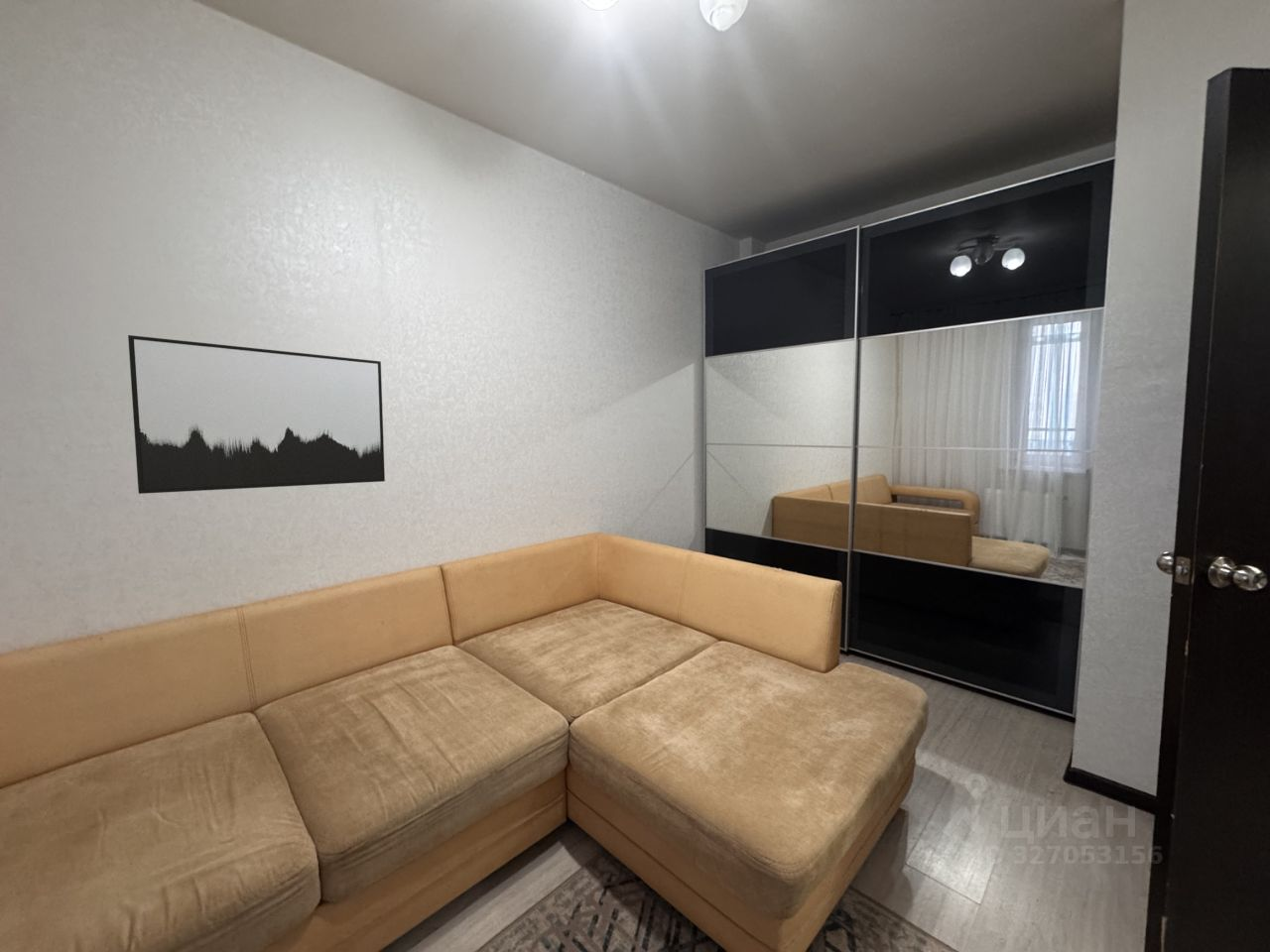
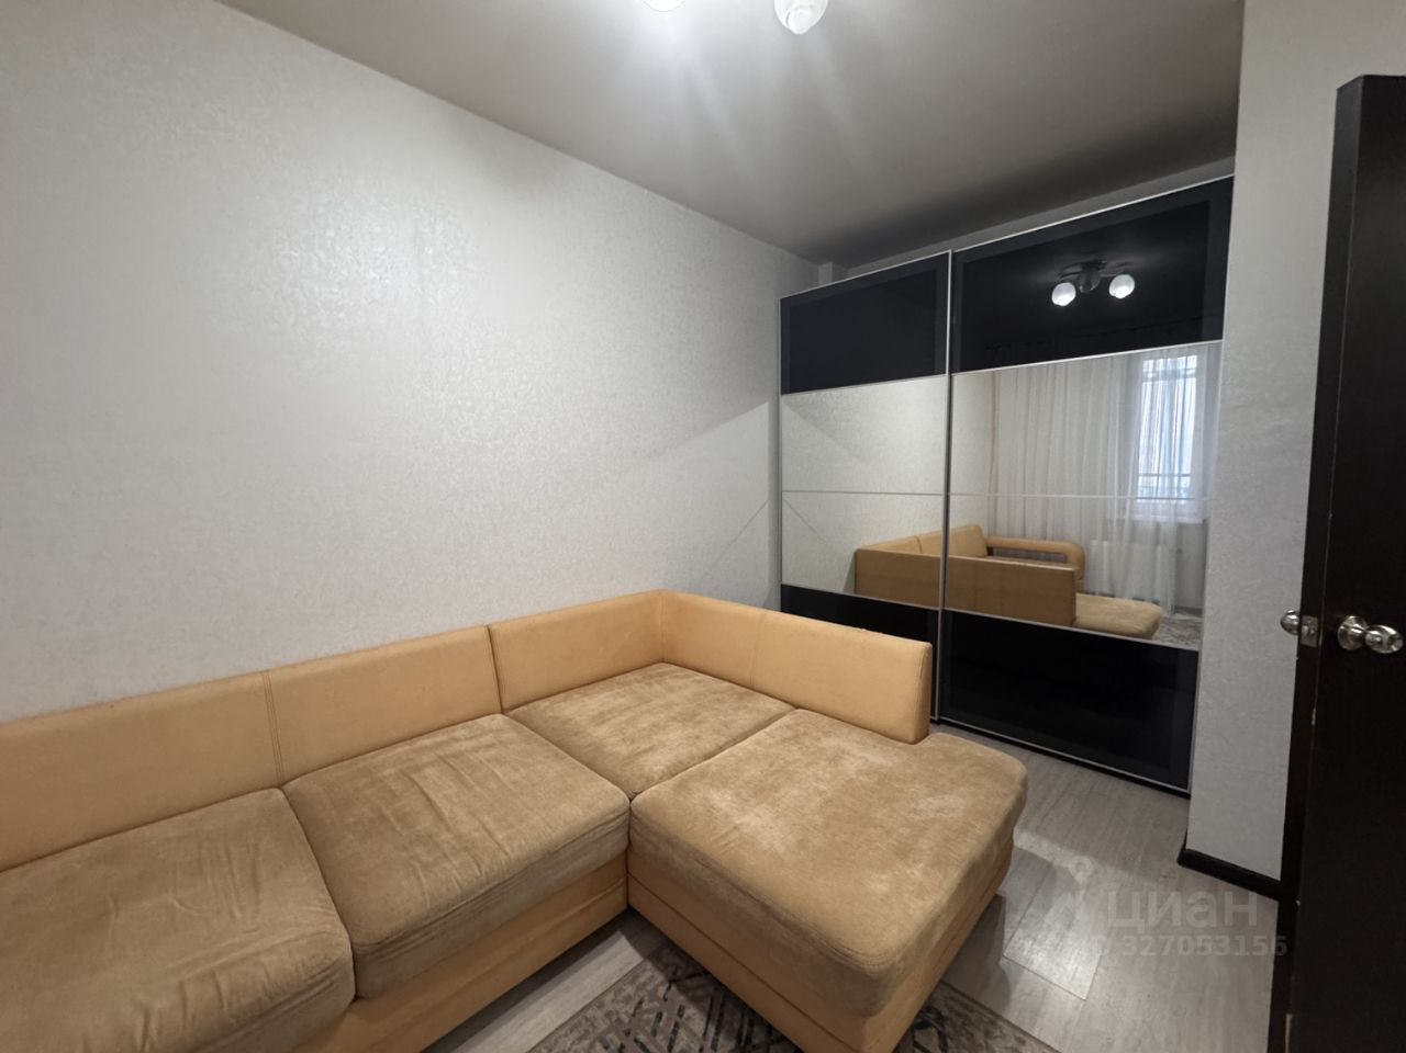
- wall art (275, 418)
